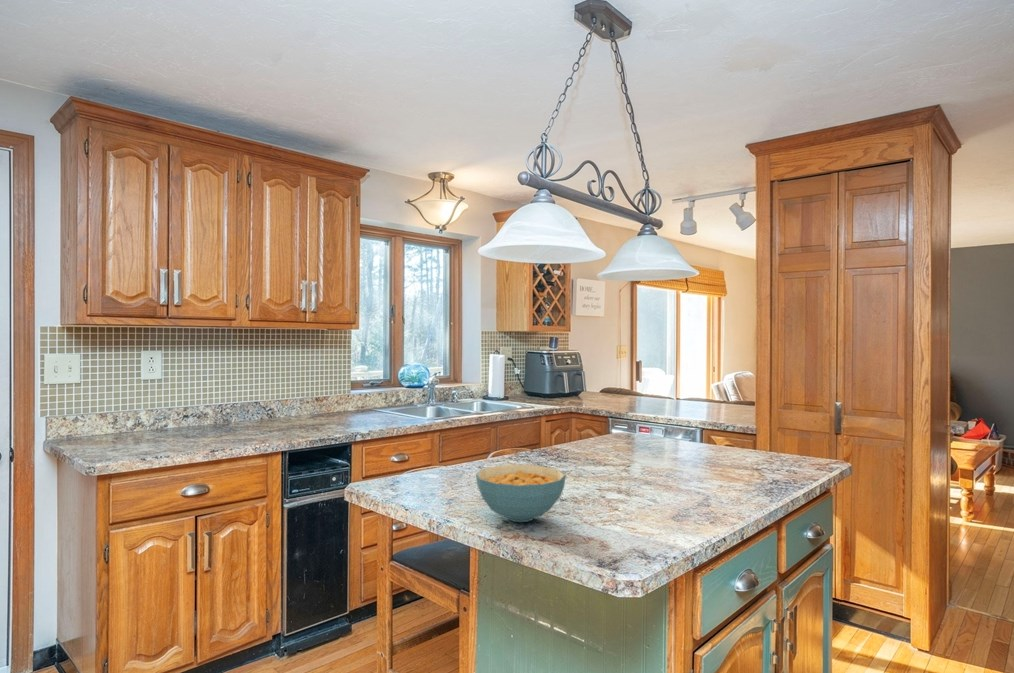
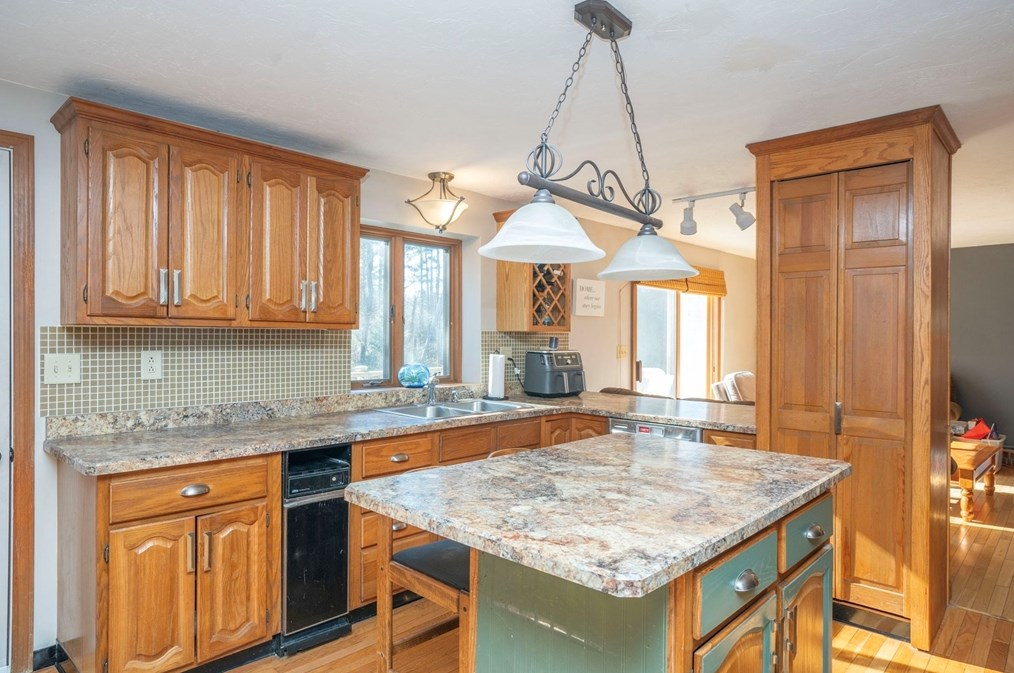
- cereal bowl (520, 496)
